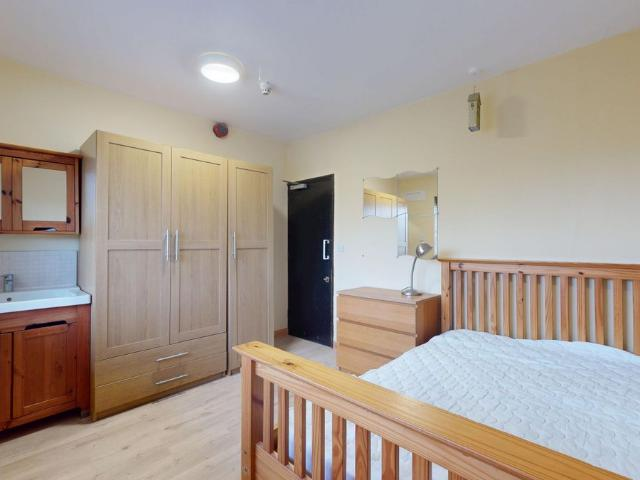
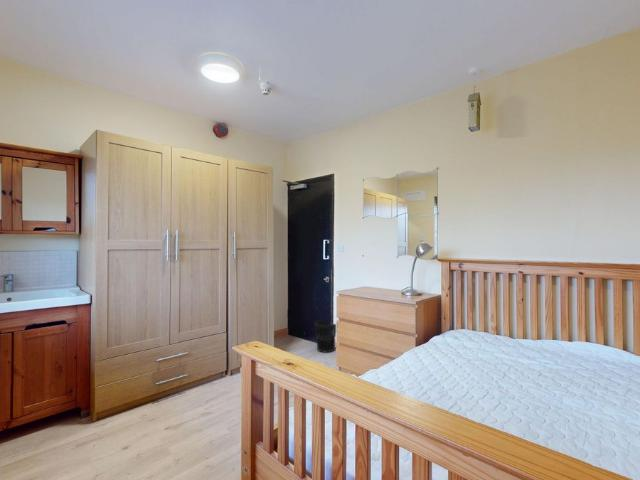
+ wastebasket (326, 336)
